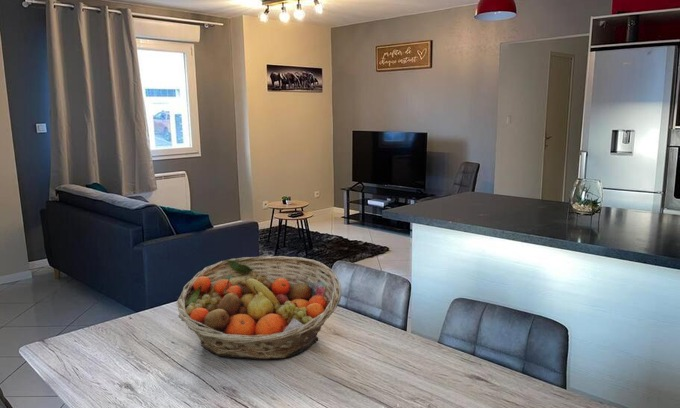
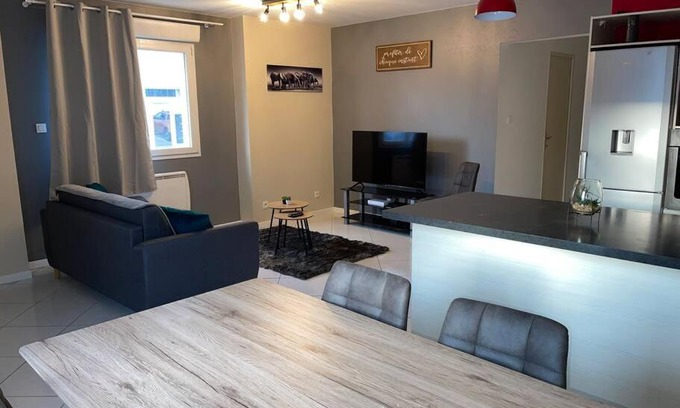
- fruit basket (260, 304)
